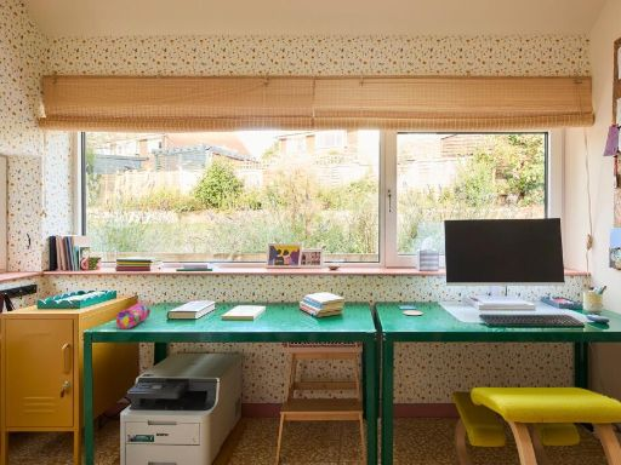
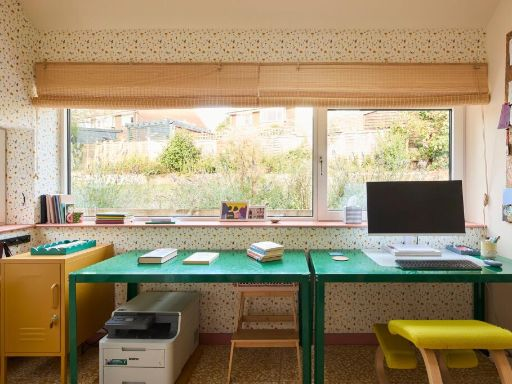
- pencil case (133, 315)
